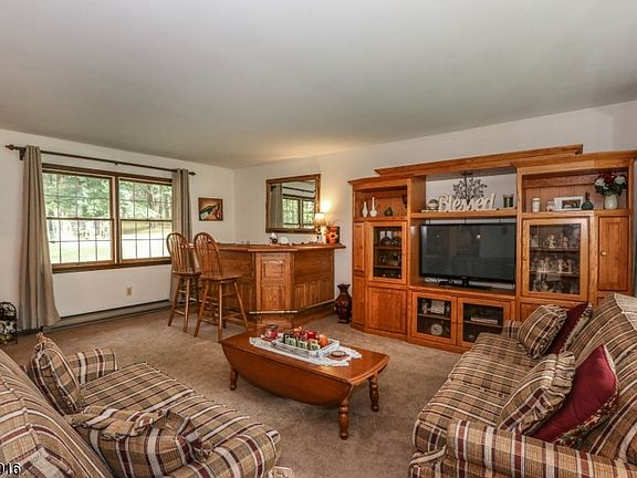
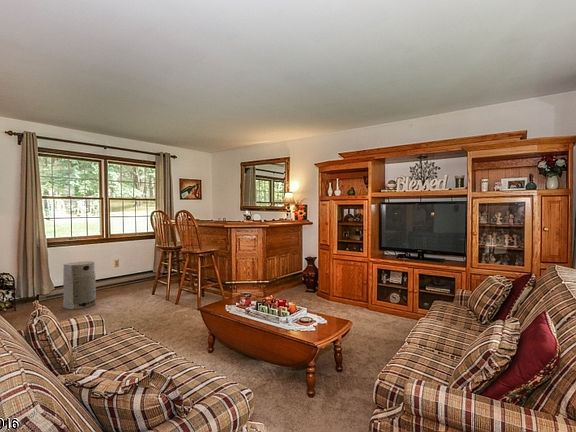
+ air purifier (80, 284)
